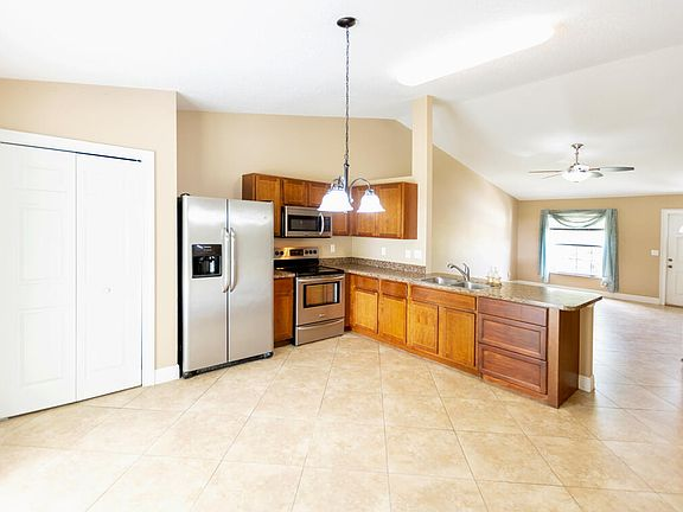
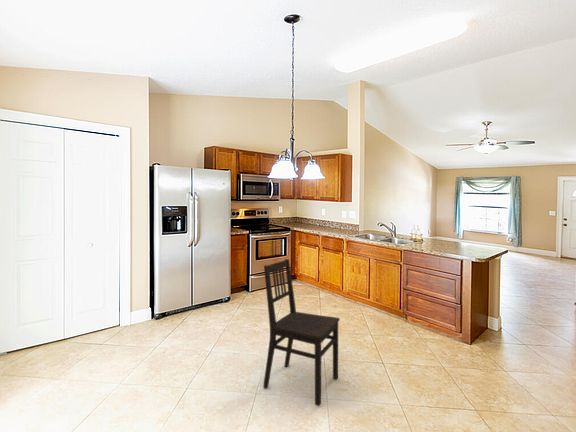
+ dining chair (302, 324)
